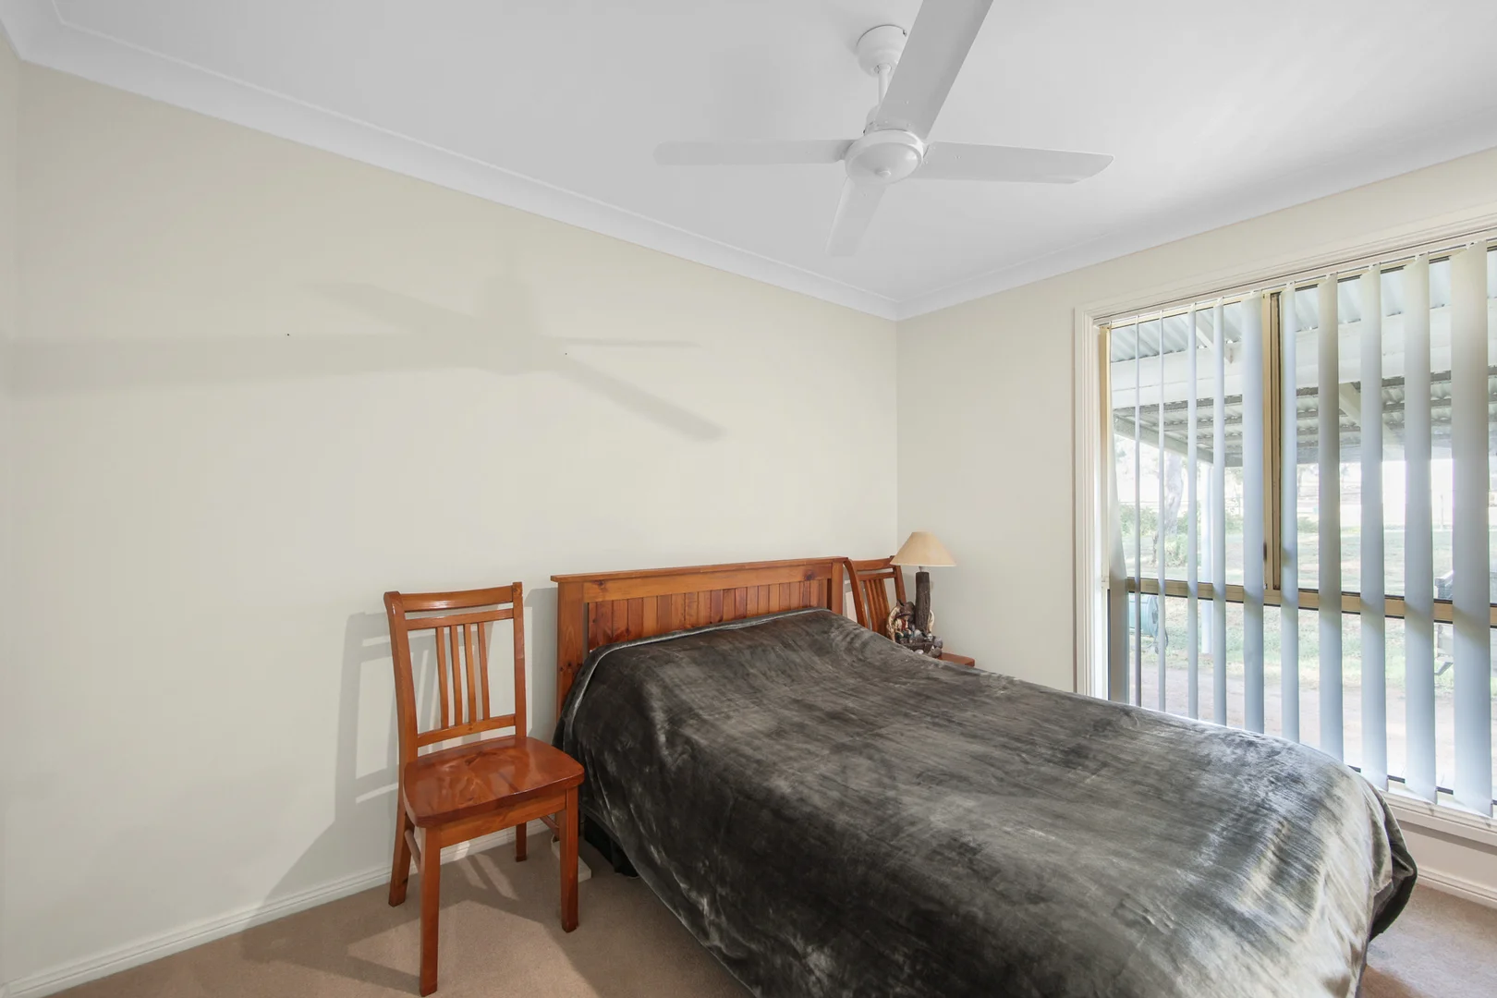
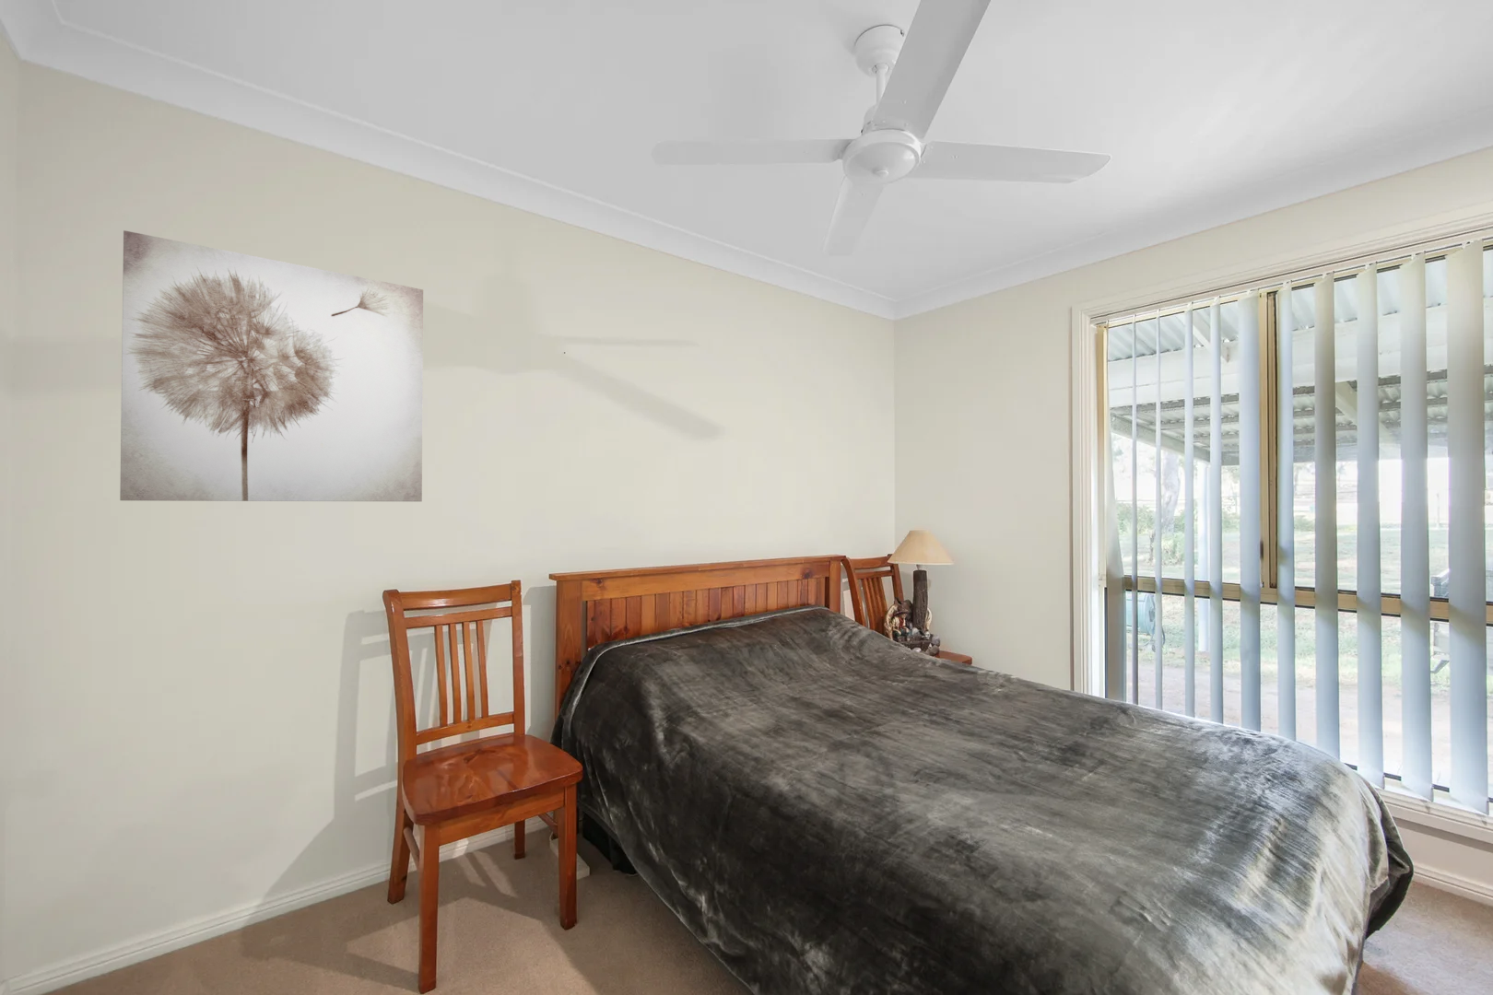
+ wall art (290, 382)
